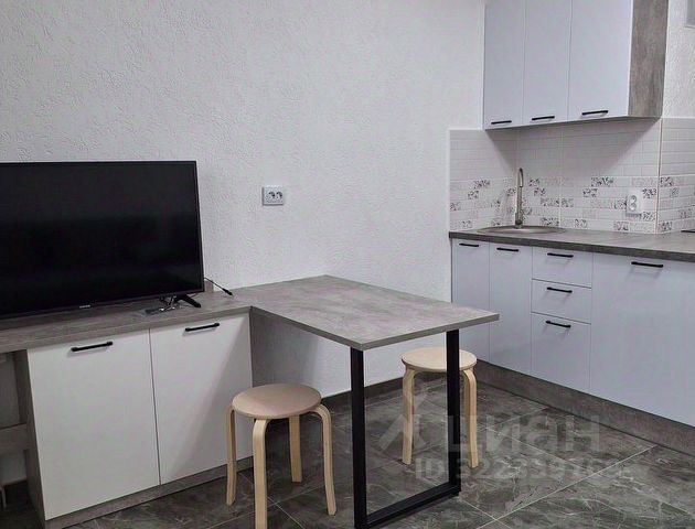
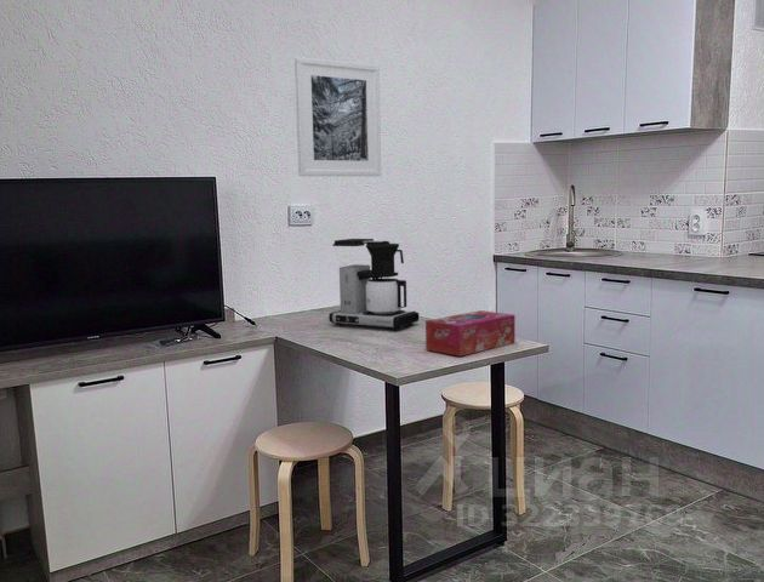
+ tissue box (471, 331)
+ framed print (340, 119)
+ coffee maker (372, 283)
